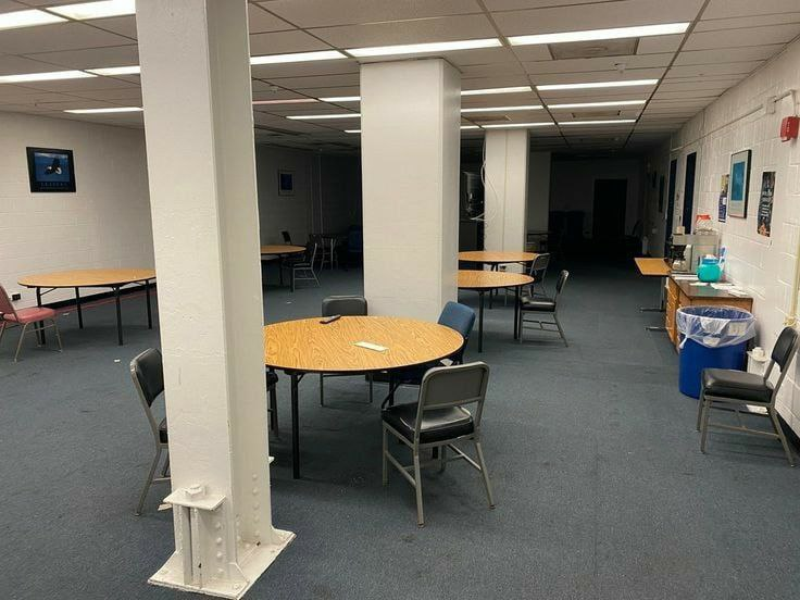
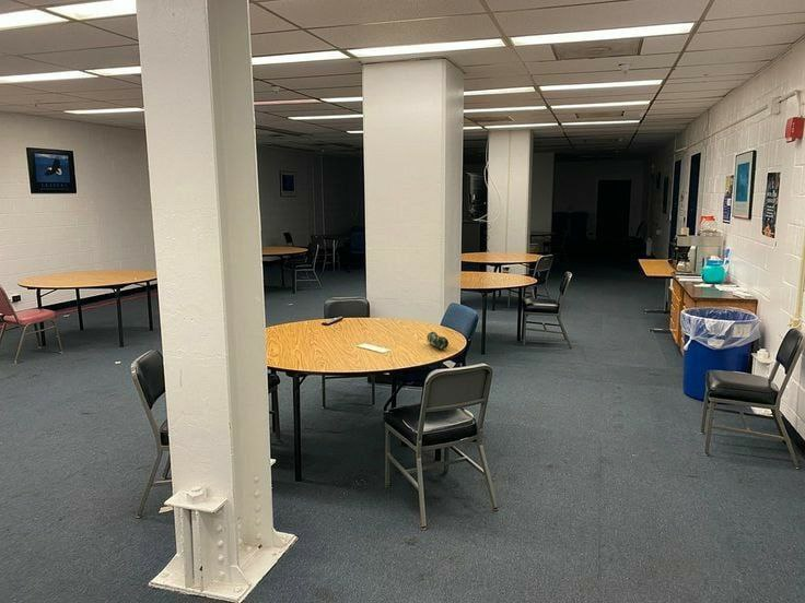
+ pencil case (436, 340)
